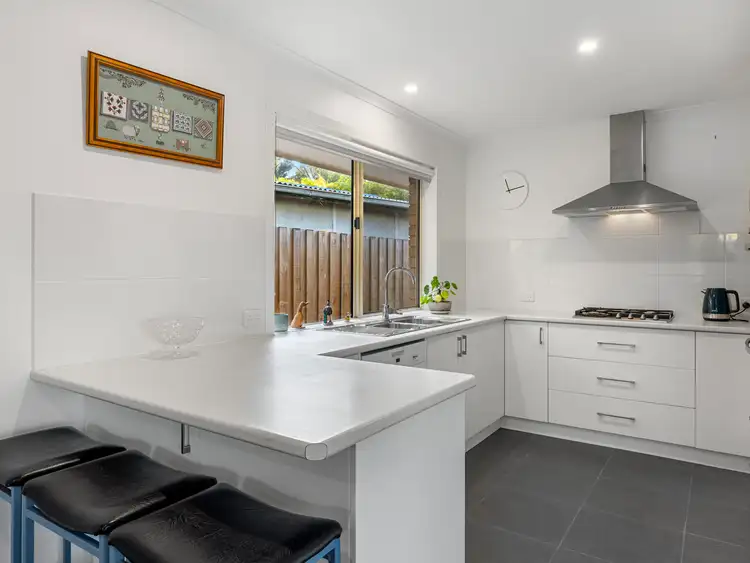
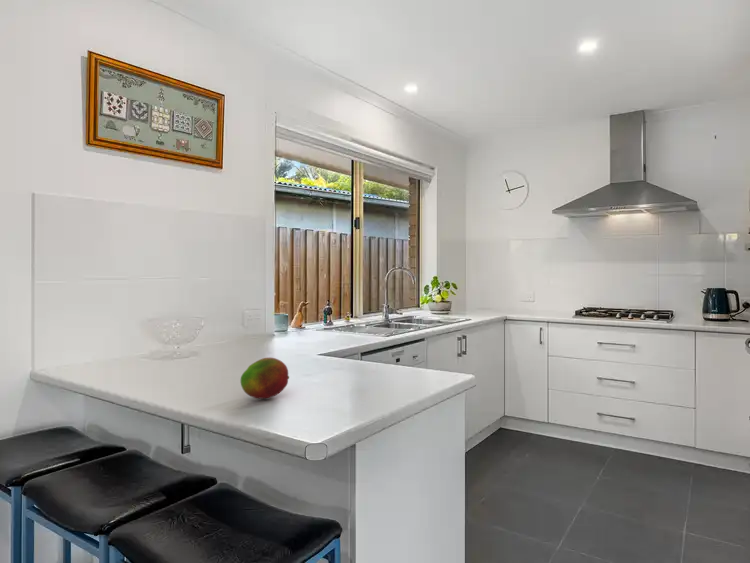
+ fruit (265, 378)
